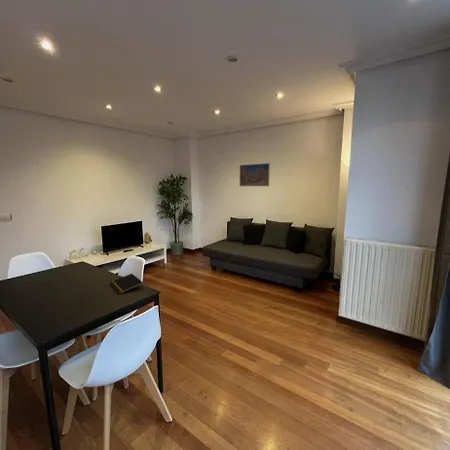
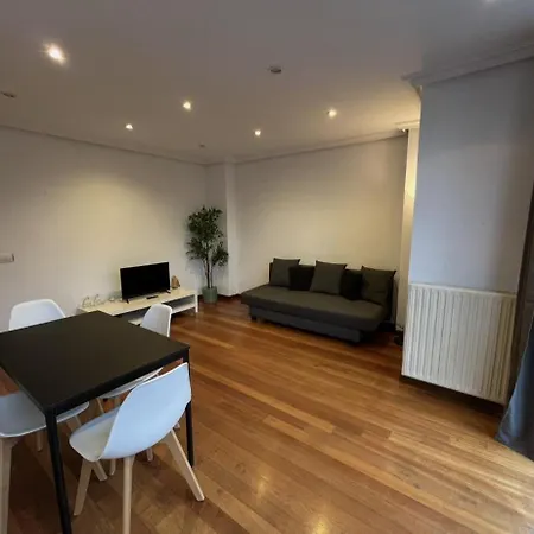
- notepad (126, 282)
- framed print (253, 175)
